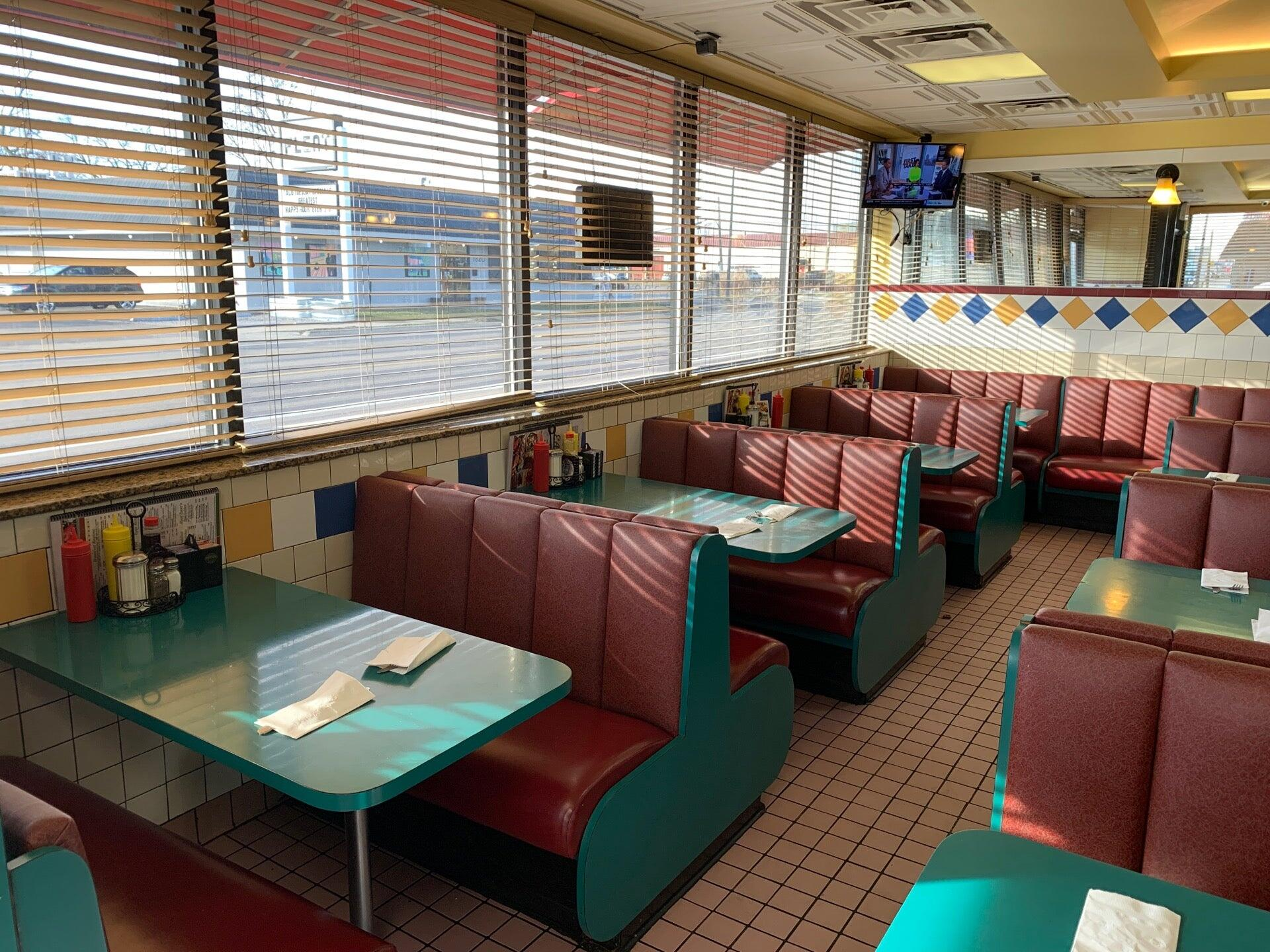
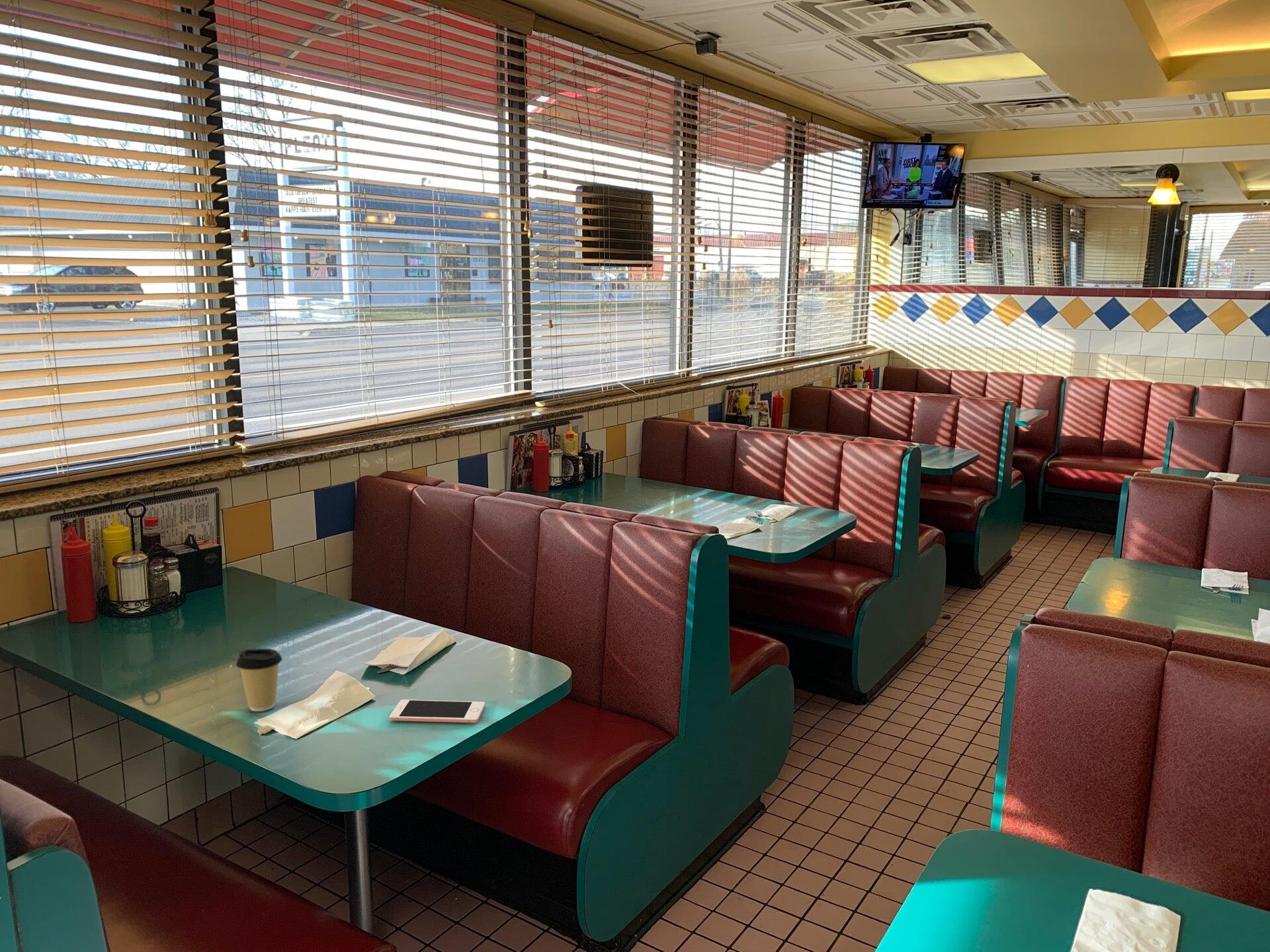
+ cell phone (438, 711)
+ coffee cup (260, 680)
